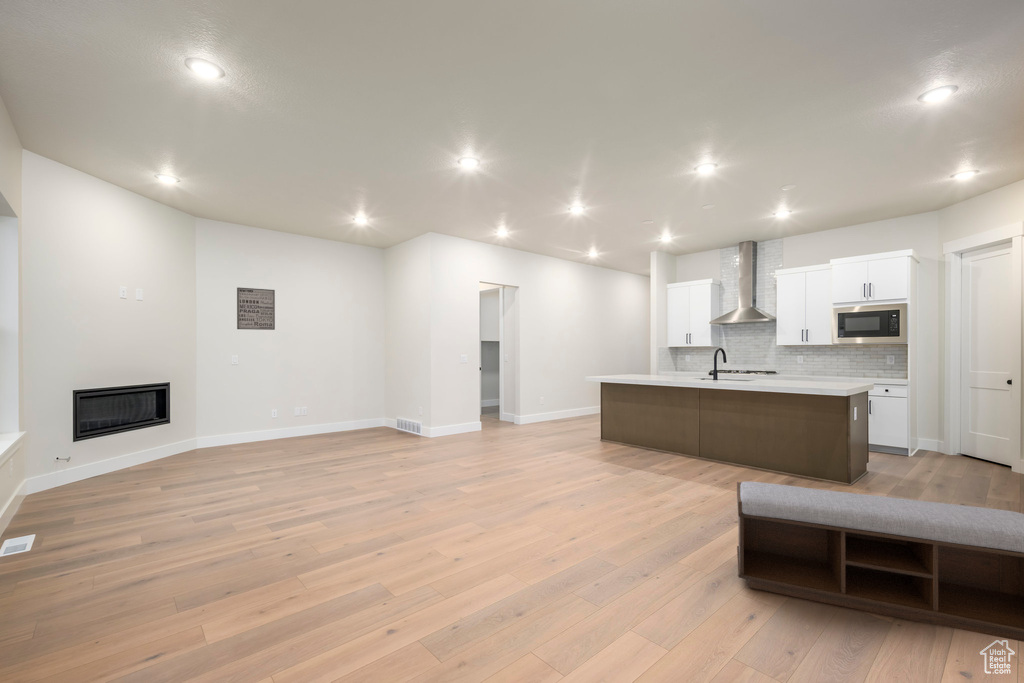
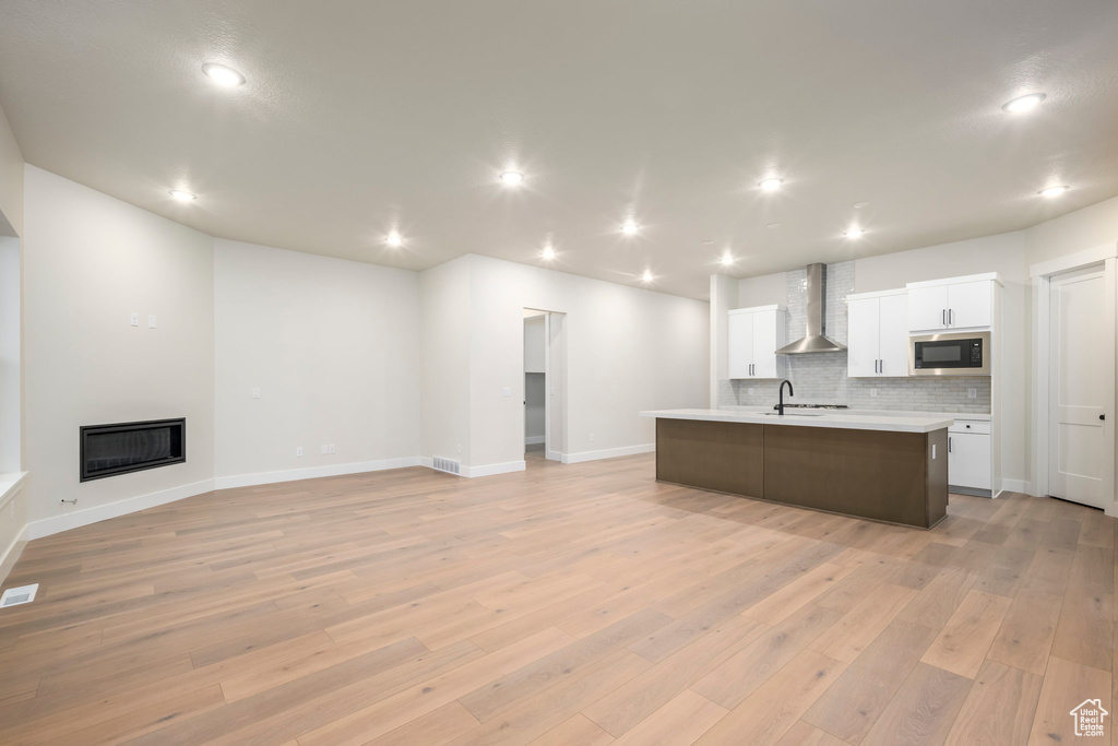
- wall art (256, 309)
- bench (877, 550)
